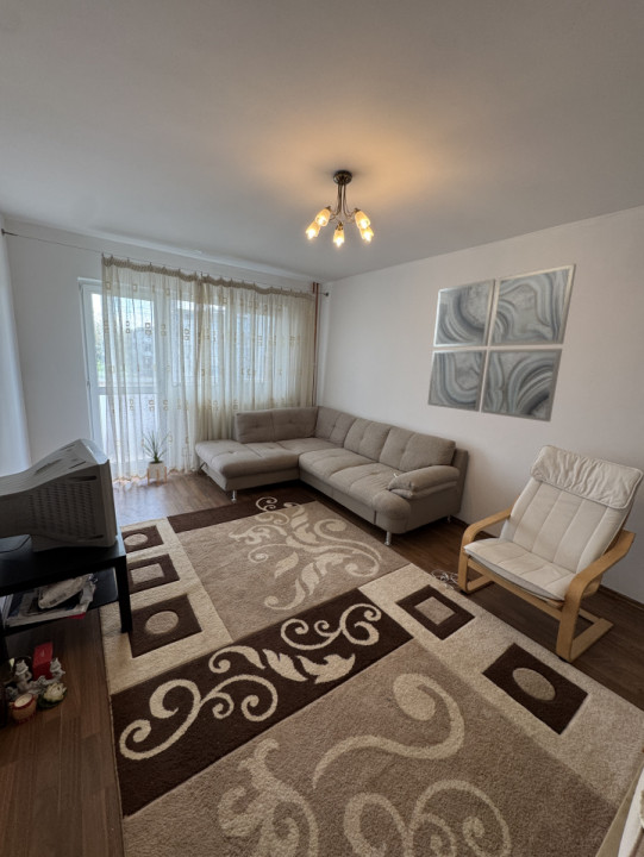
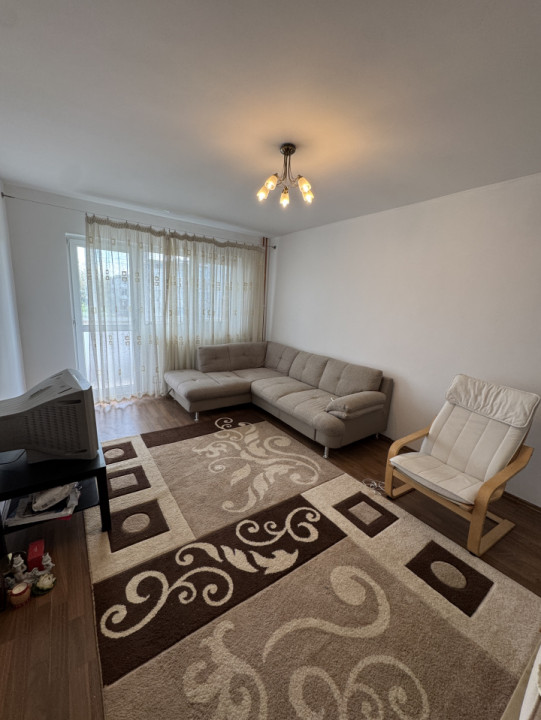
- wall art (487, 345)
- house plant (156, 455)
